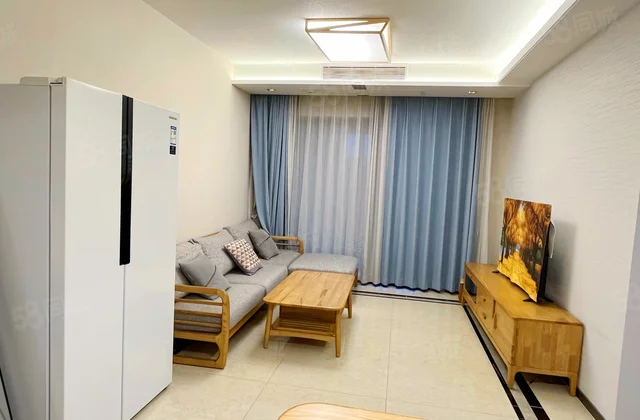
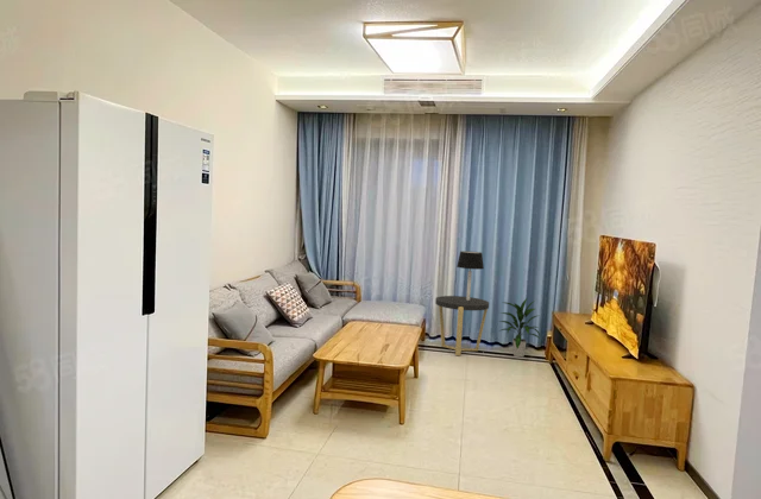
+ indoor plant (520, 327)
+ table lamp (468, 276)
+ side table (460, 324)
